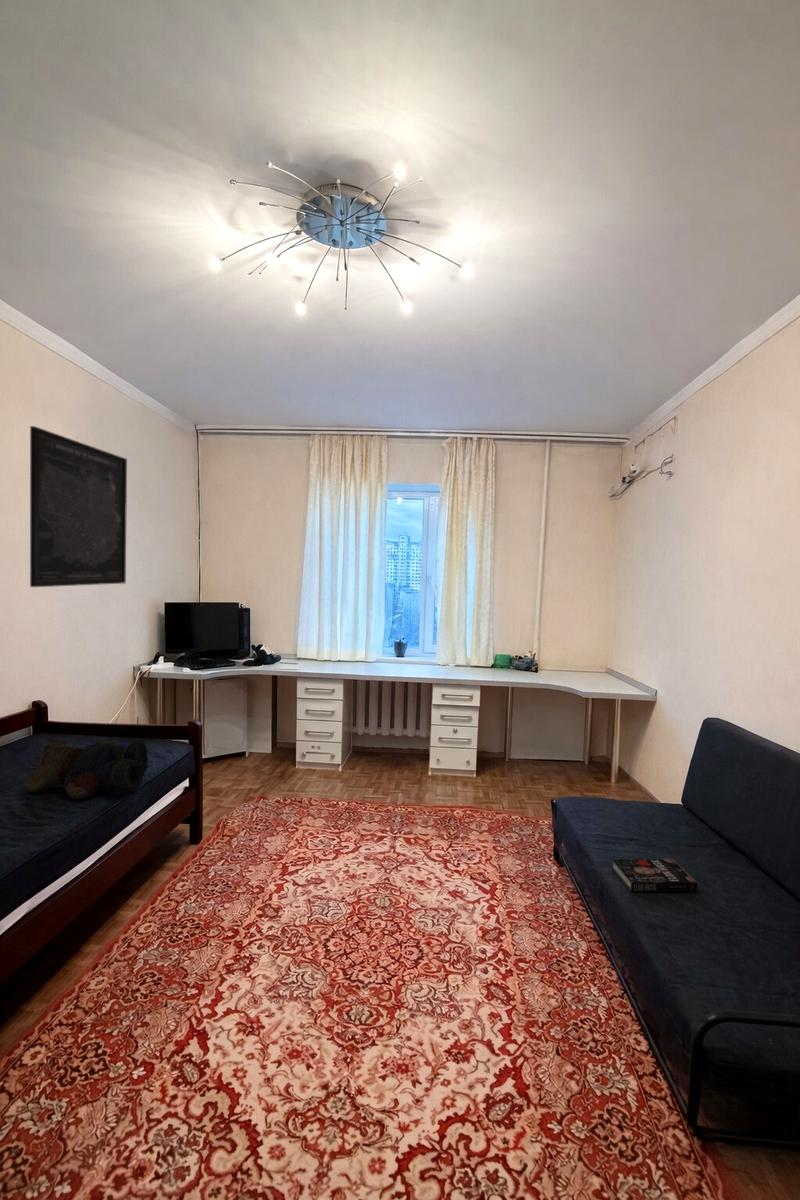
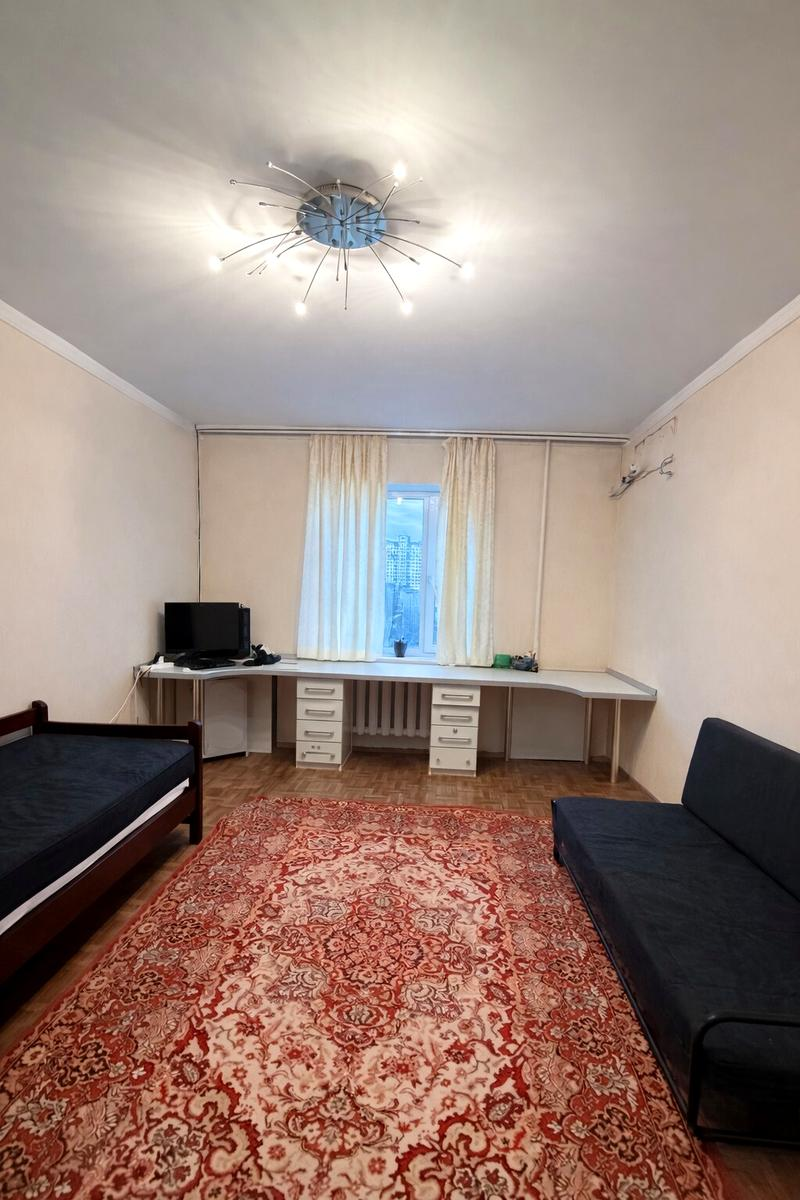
- wall art (84, 515)
- teddy bear (85, 763)
- book (652, 874)
